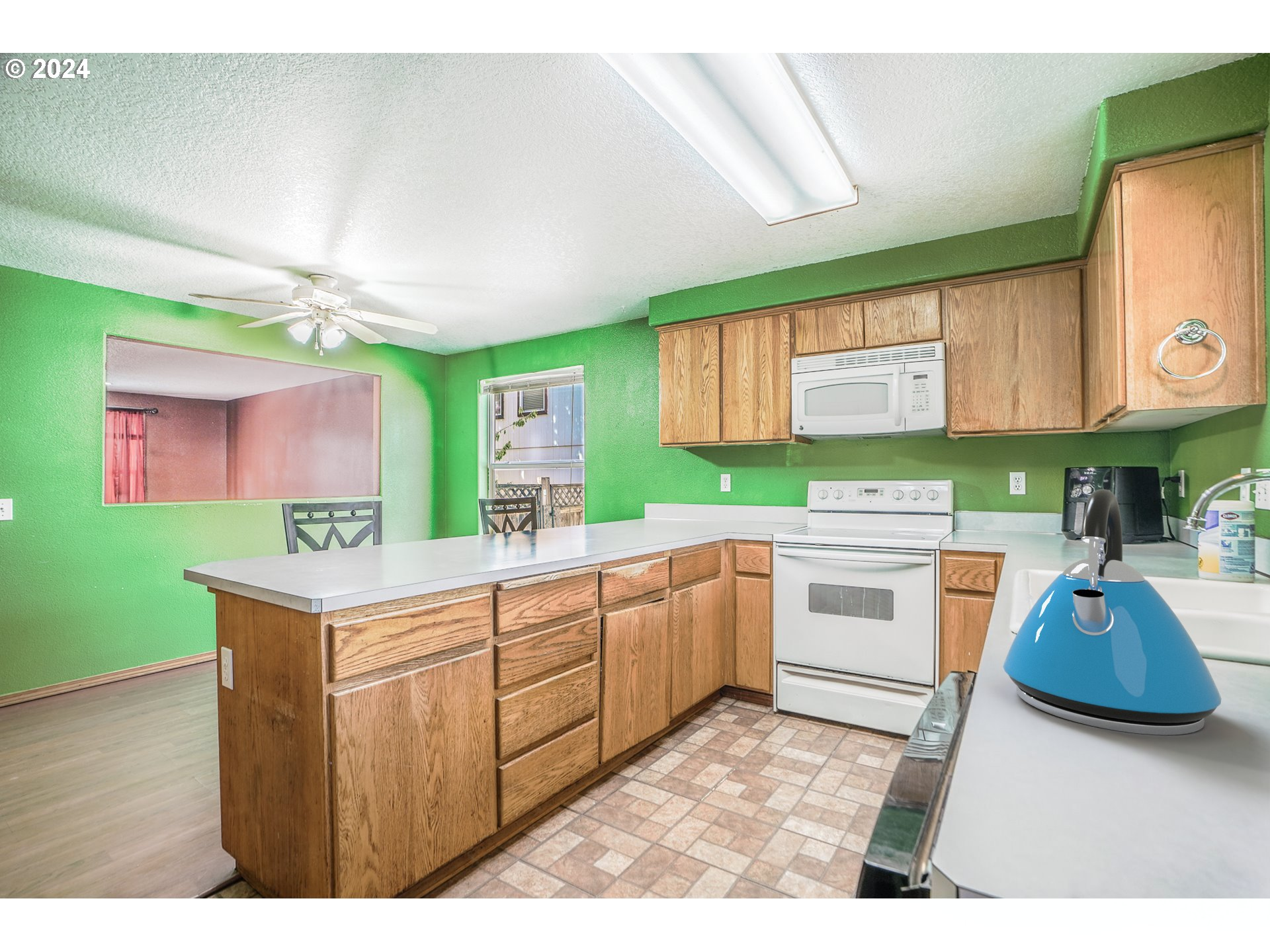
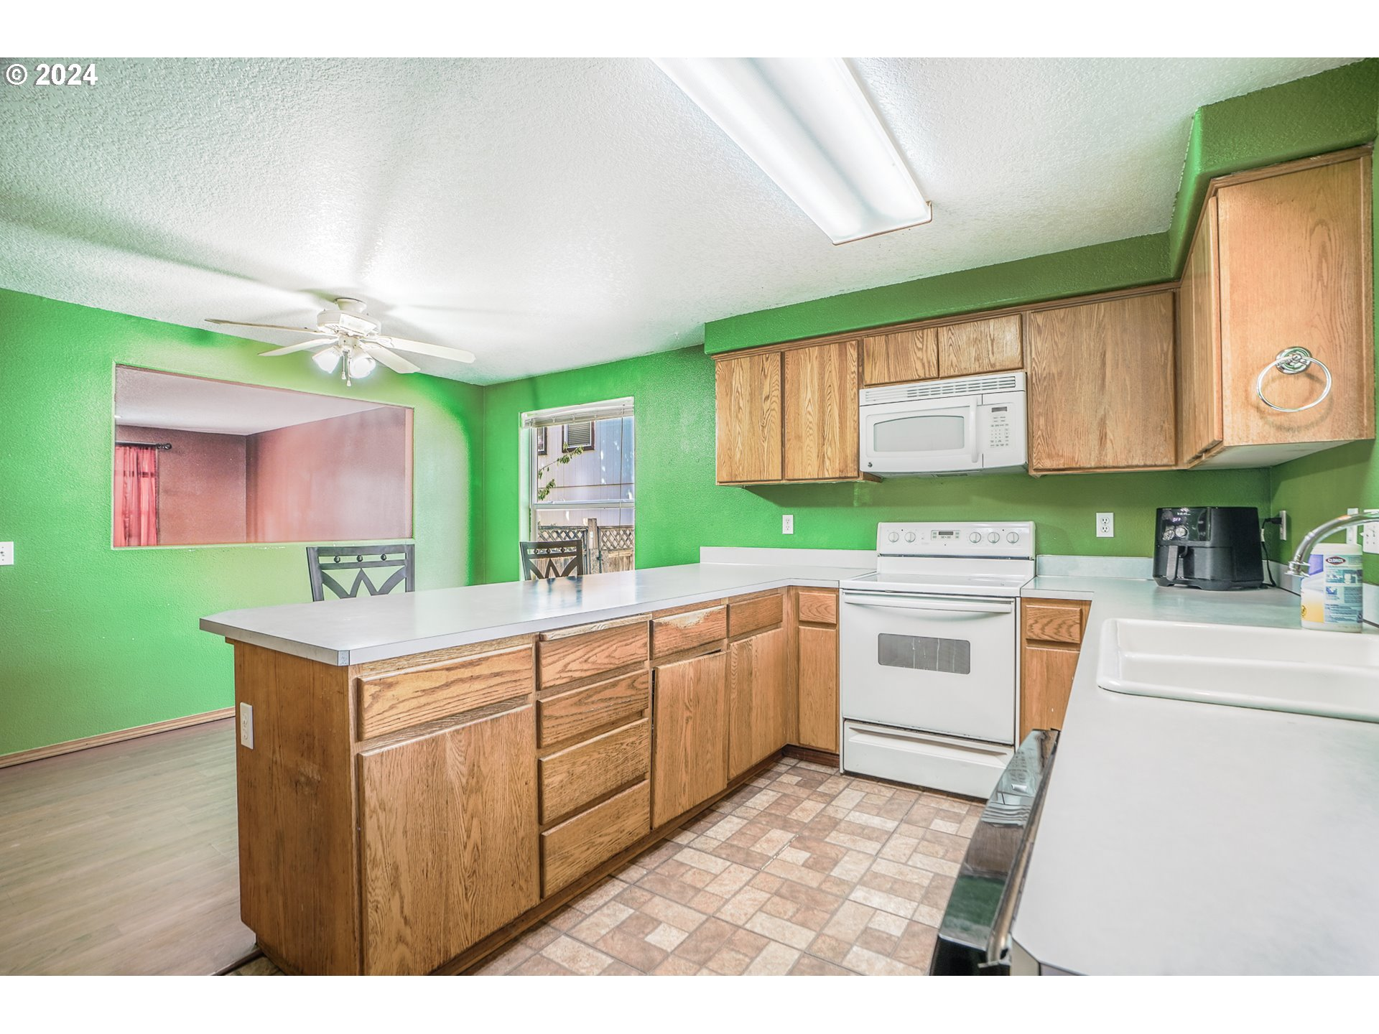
- kettle (1103, 596)
